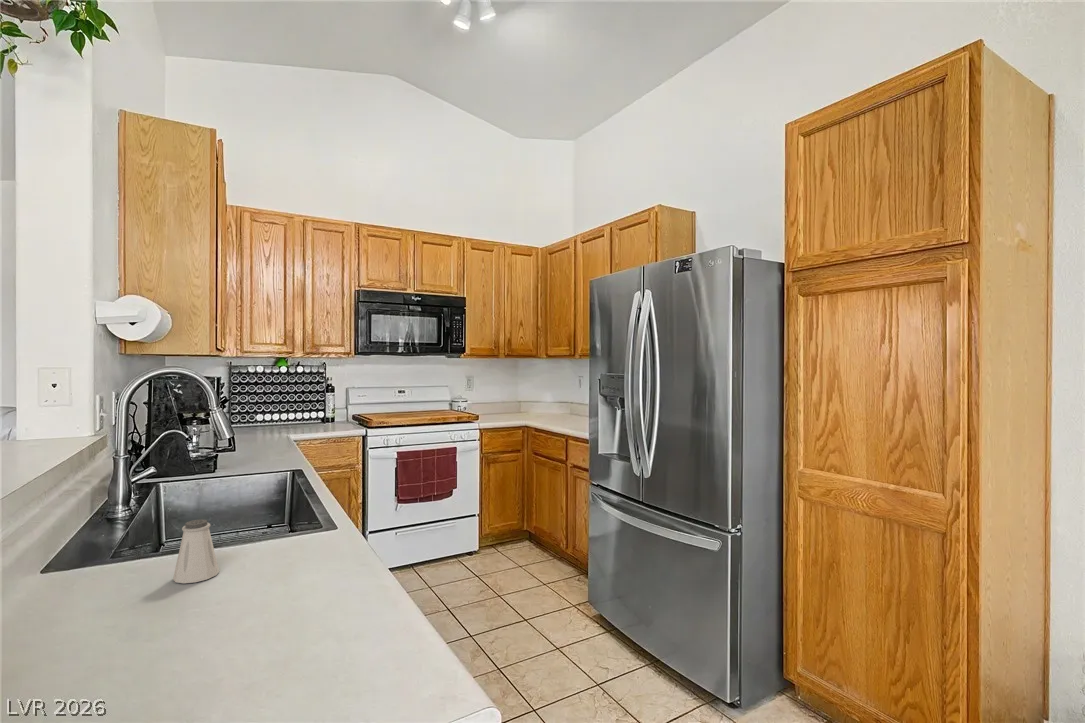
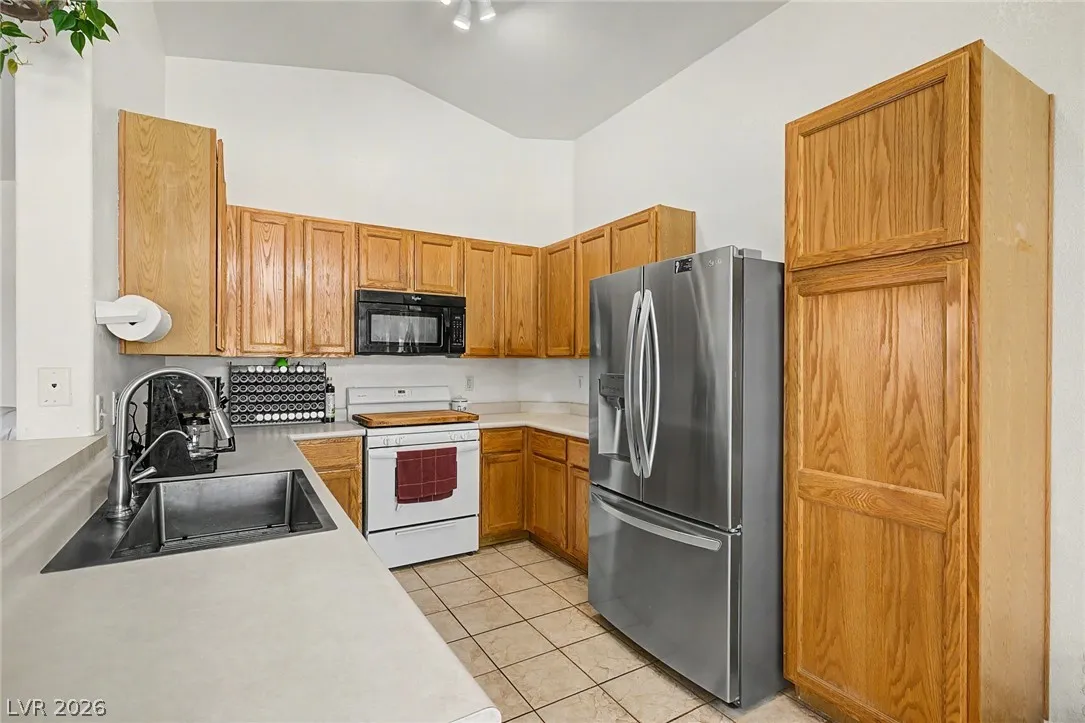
- saltshaker (196, 548)
